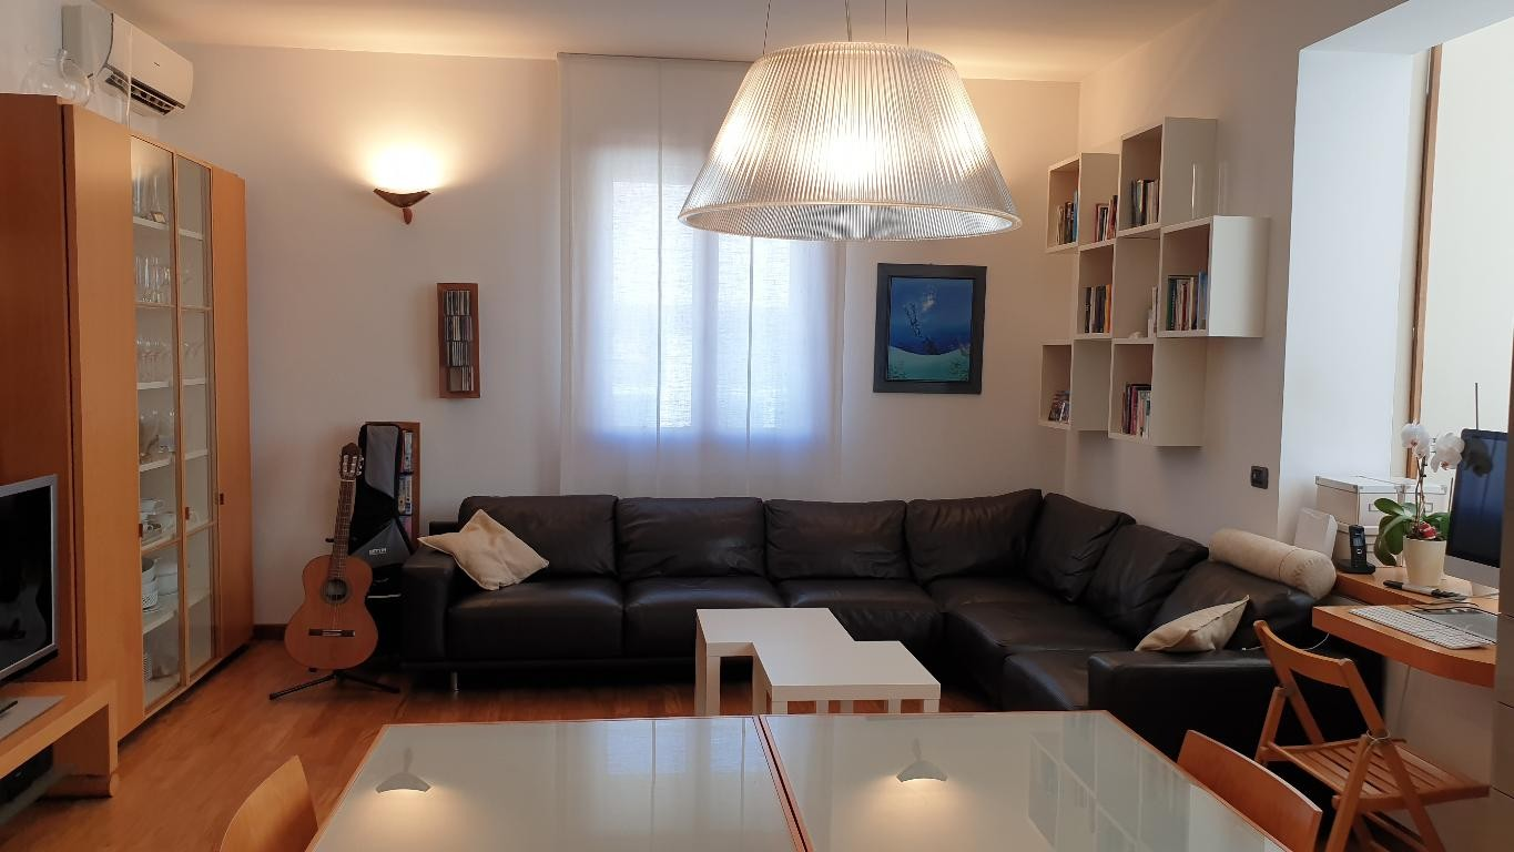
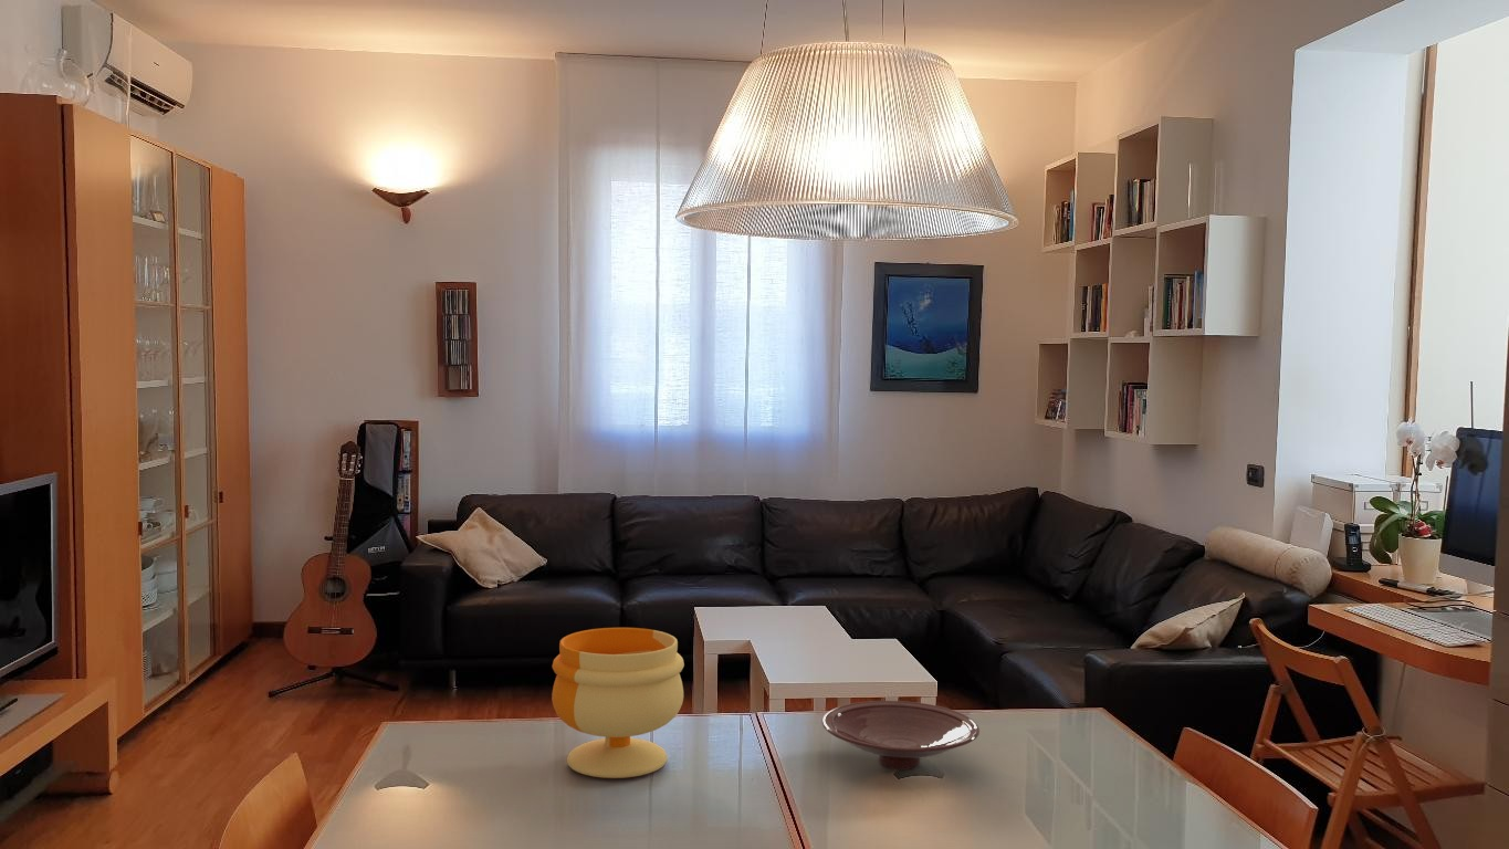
+ bowl (899, 742)
+ footed bowl (618, 701)
